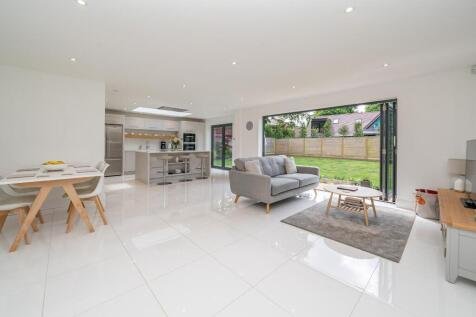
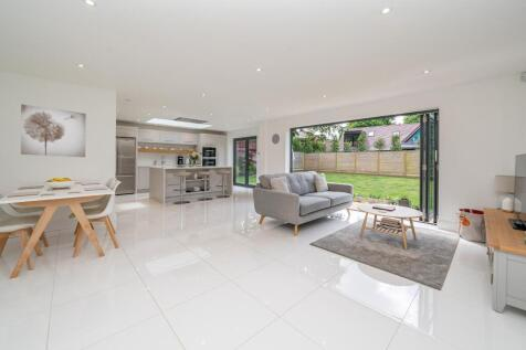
+ wall art (55, 132)
